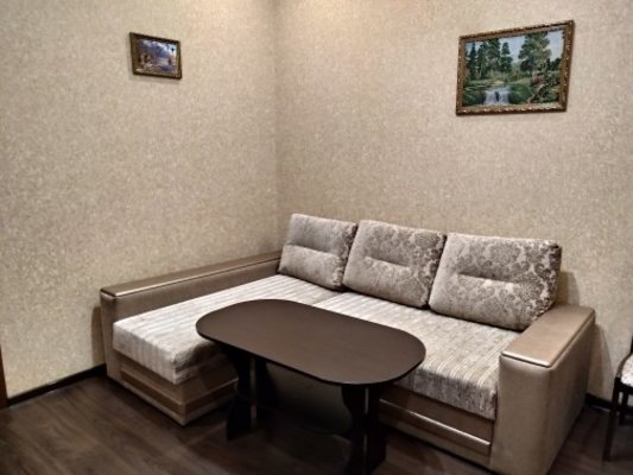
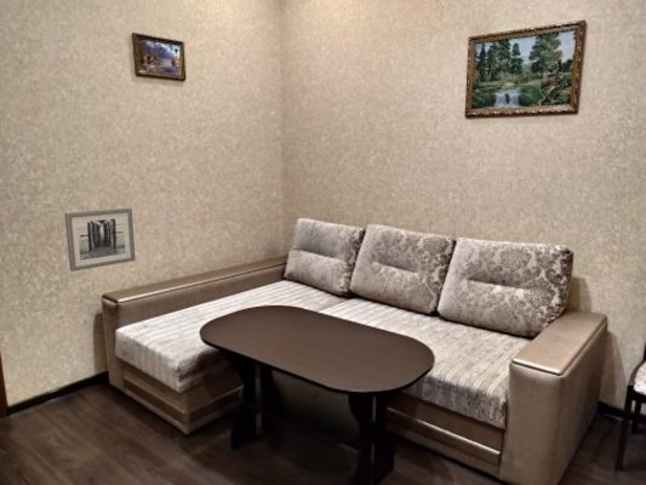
+ wall art (102, 238)
